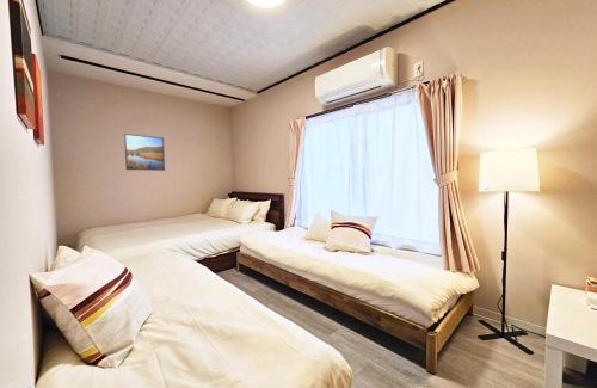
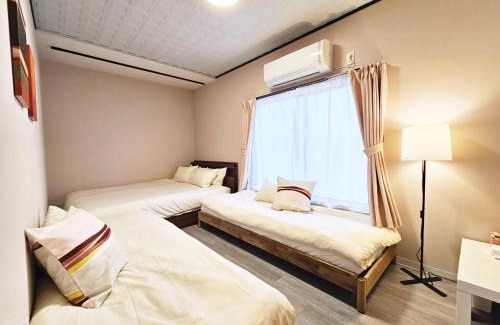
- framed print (144, 153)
